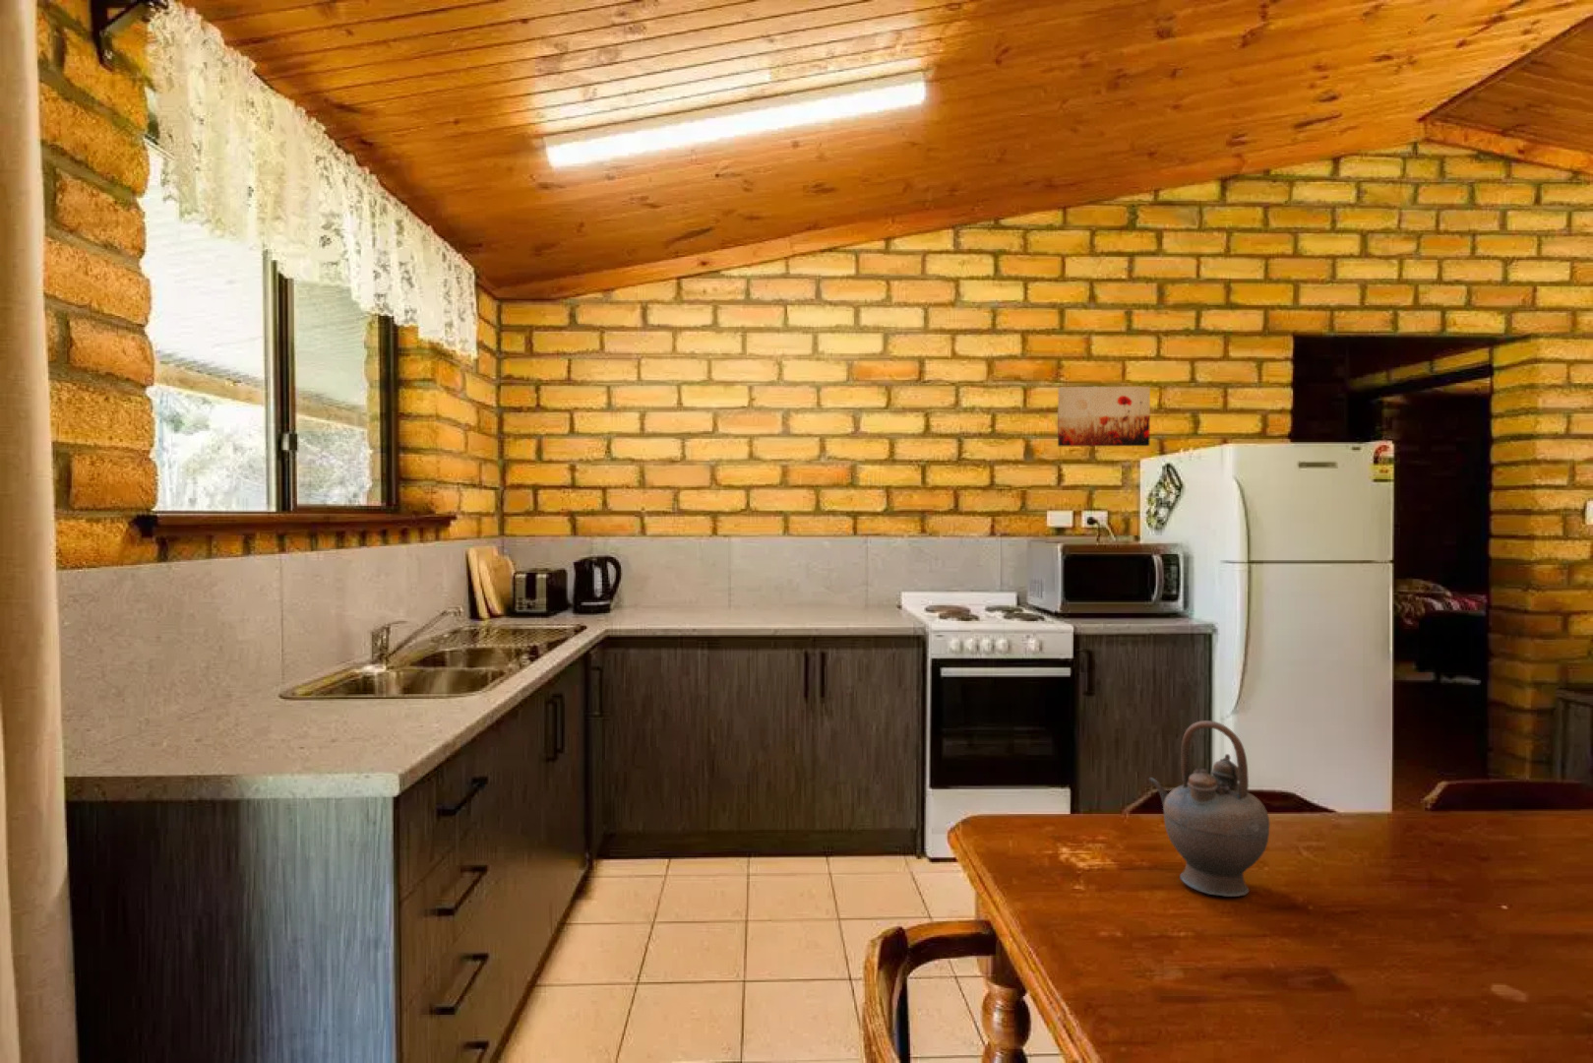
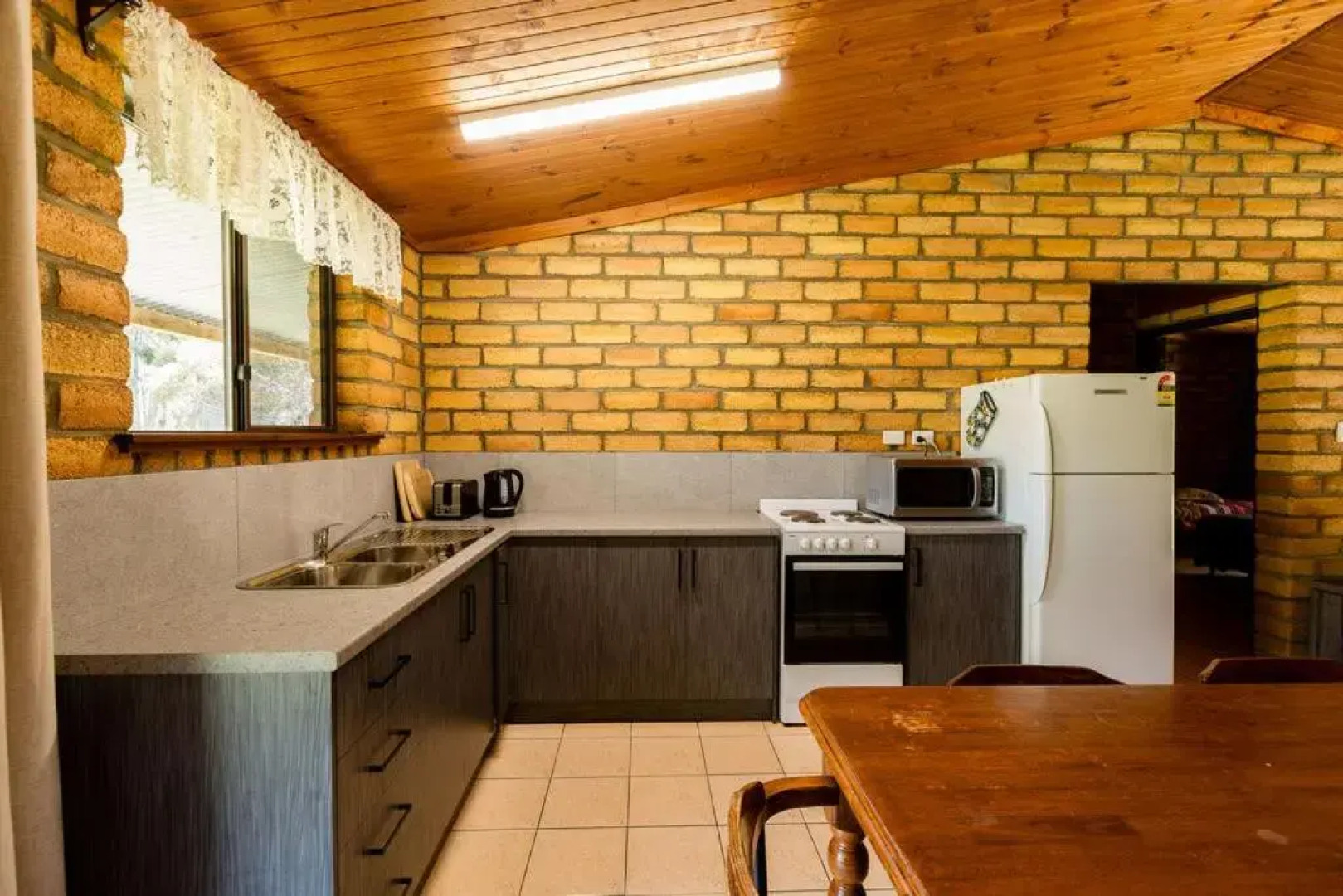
- wall art (1103, 416)
- teapot (1204, 800)
